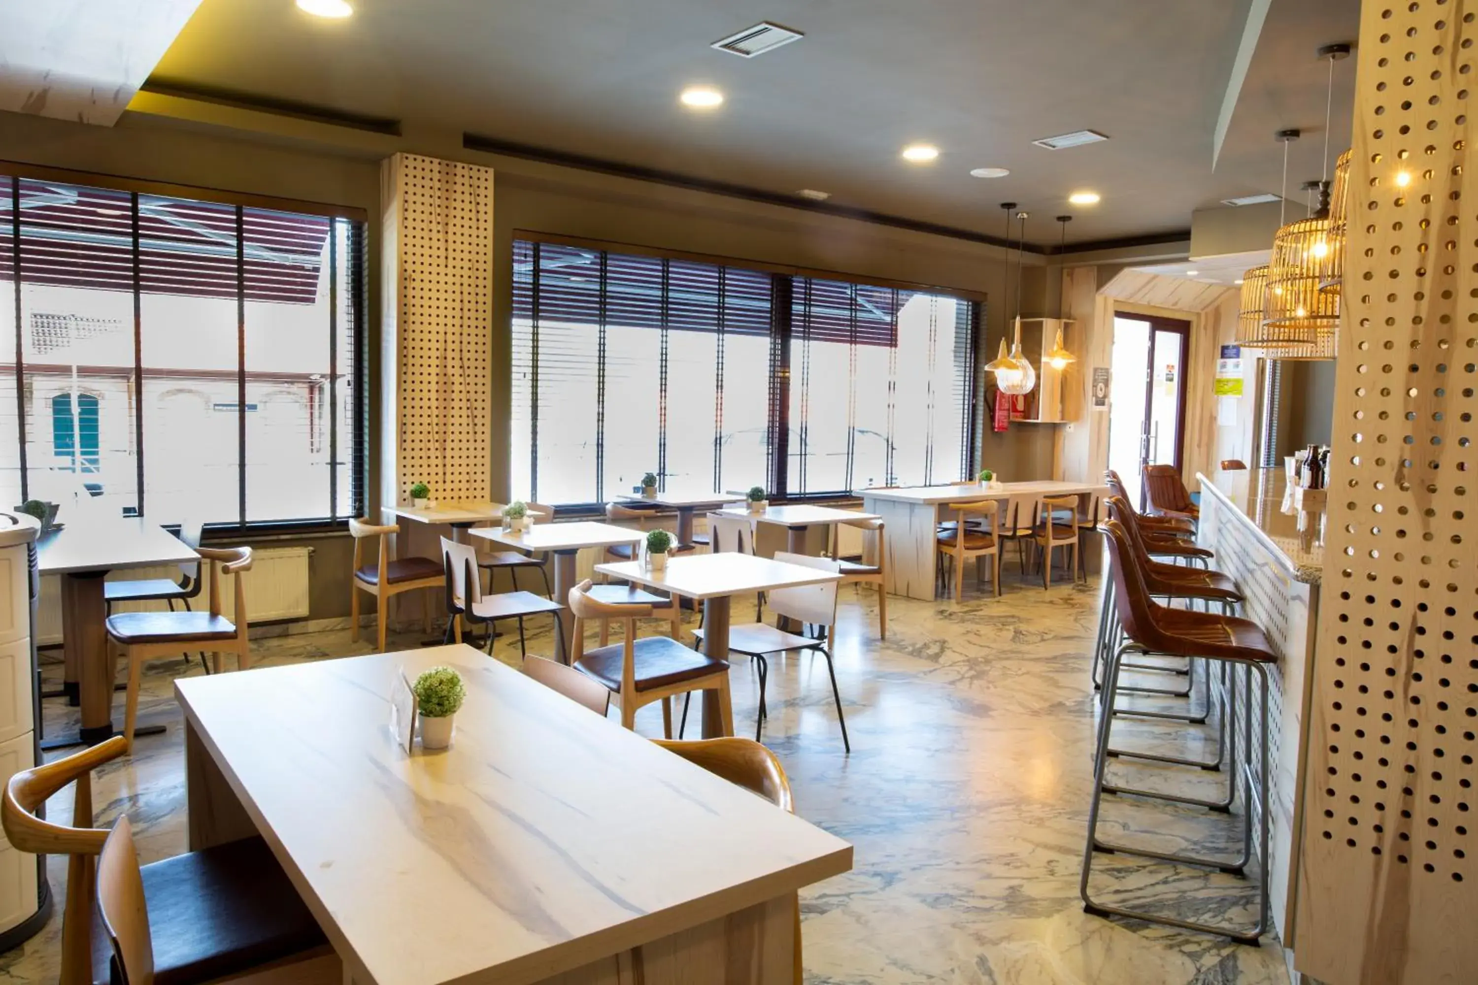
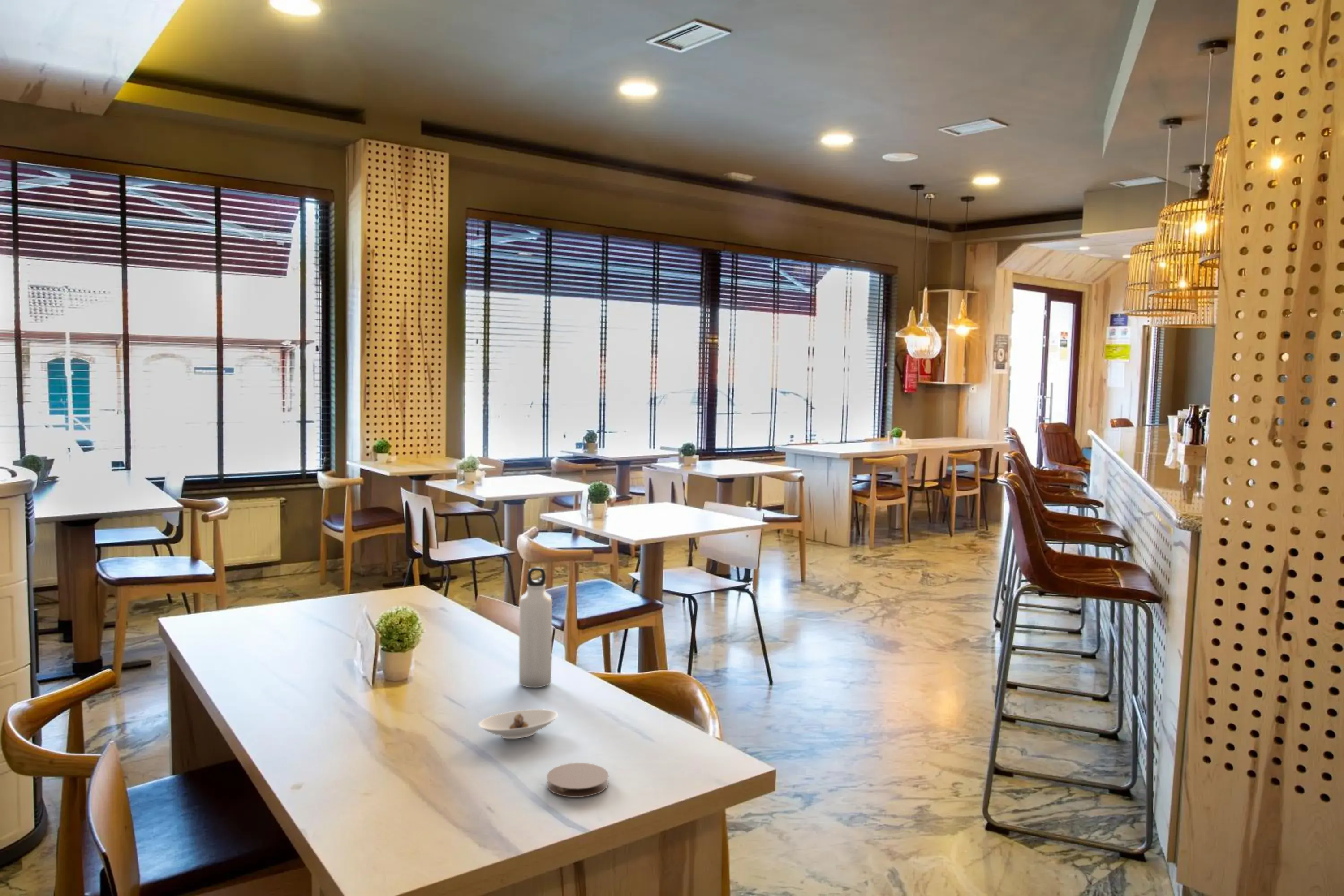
+ saucer (519, 725)
+ water bottle (535, 625)
+ coaster (577, 779)
